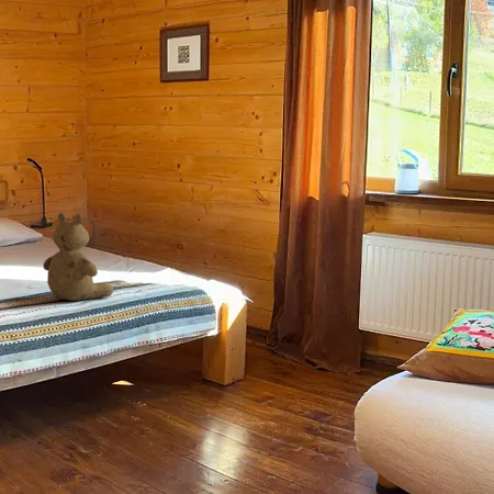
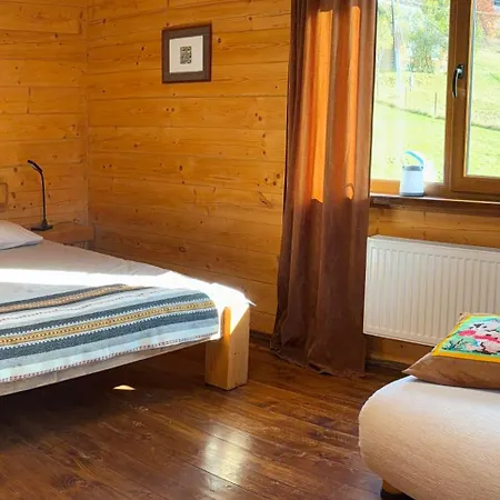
- teddy bear (79, 256)
